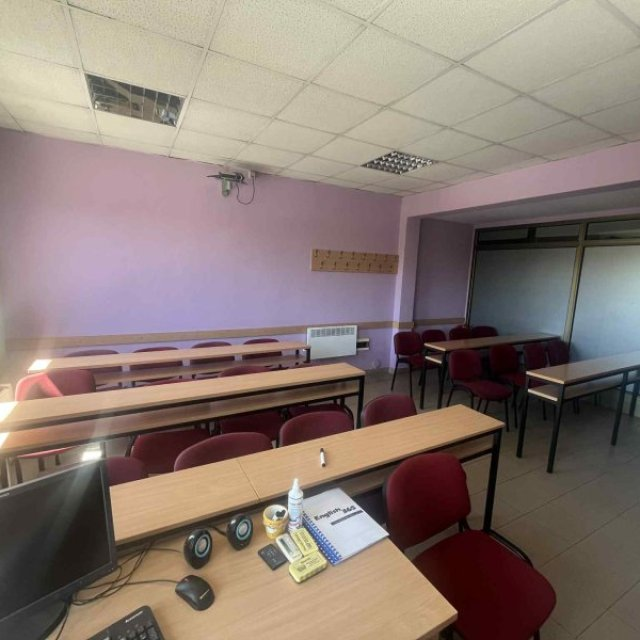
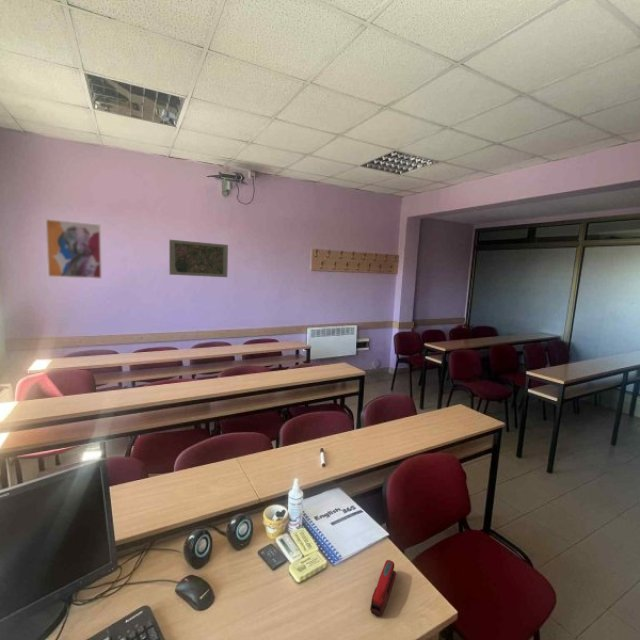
+ road map (199, 259)
+ stapler (384, 583)
+ wall art (74, 250)
